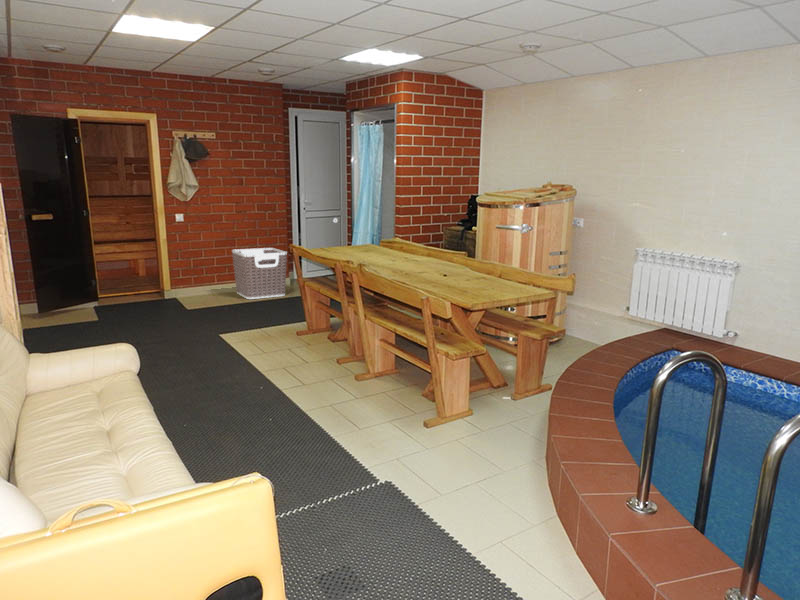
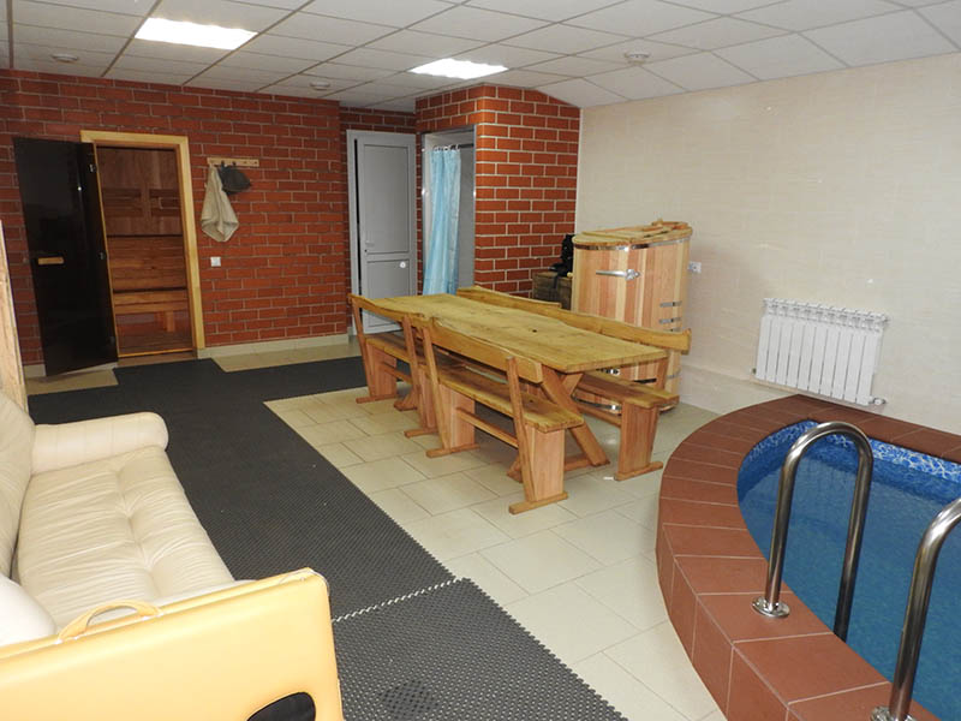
- clothes hamper (260, 272)
